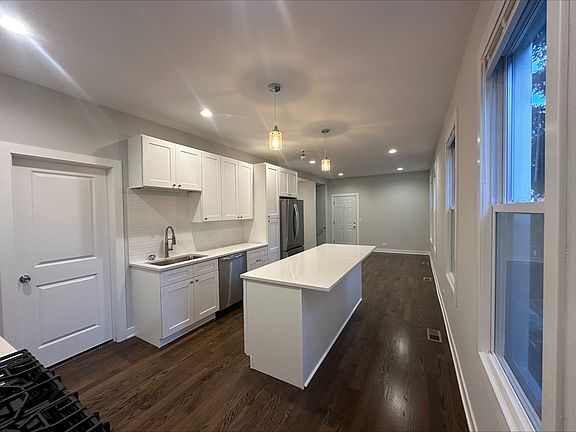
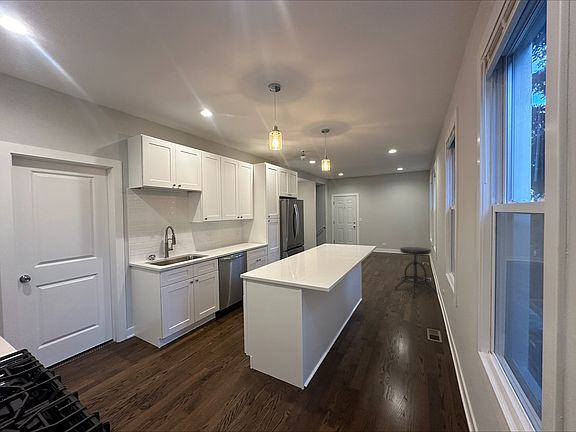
+ stool (415, 270)
